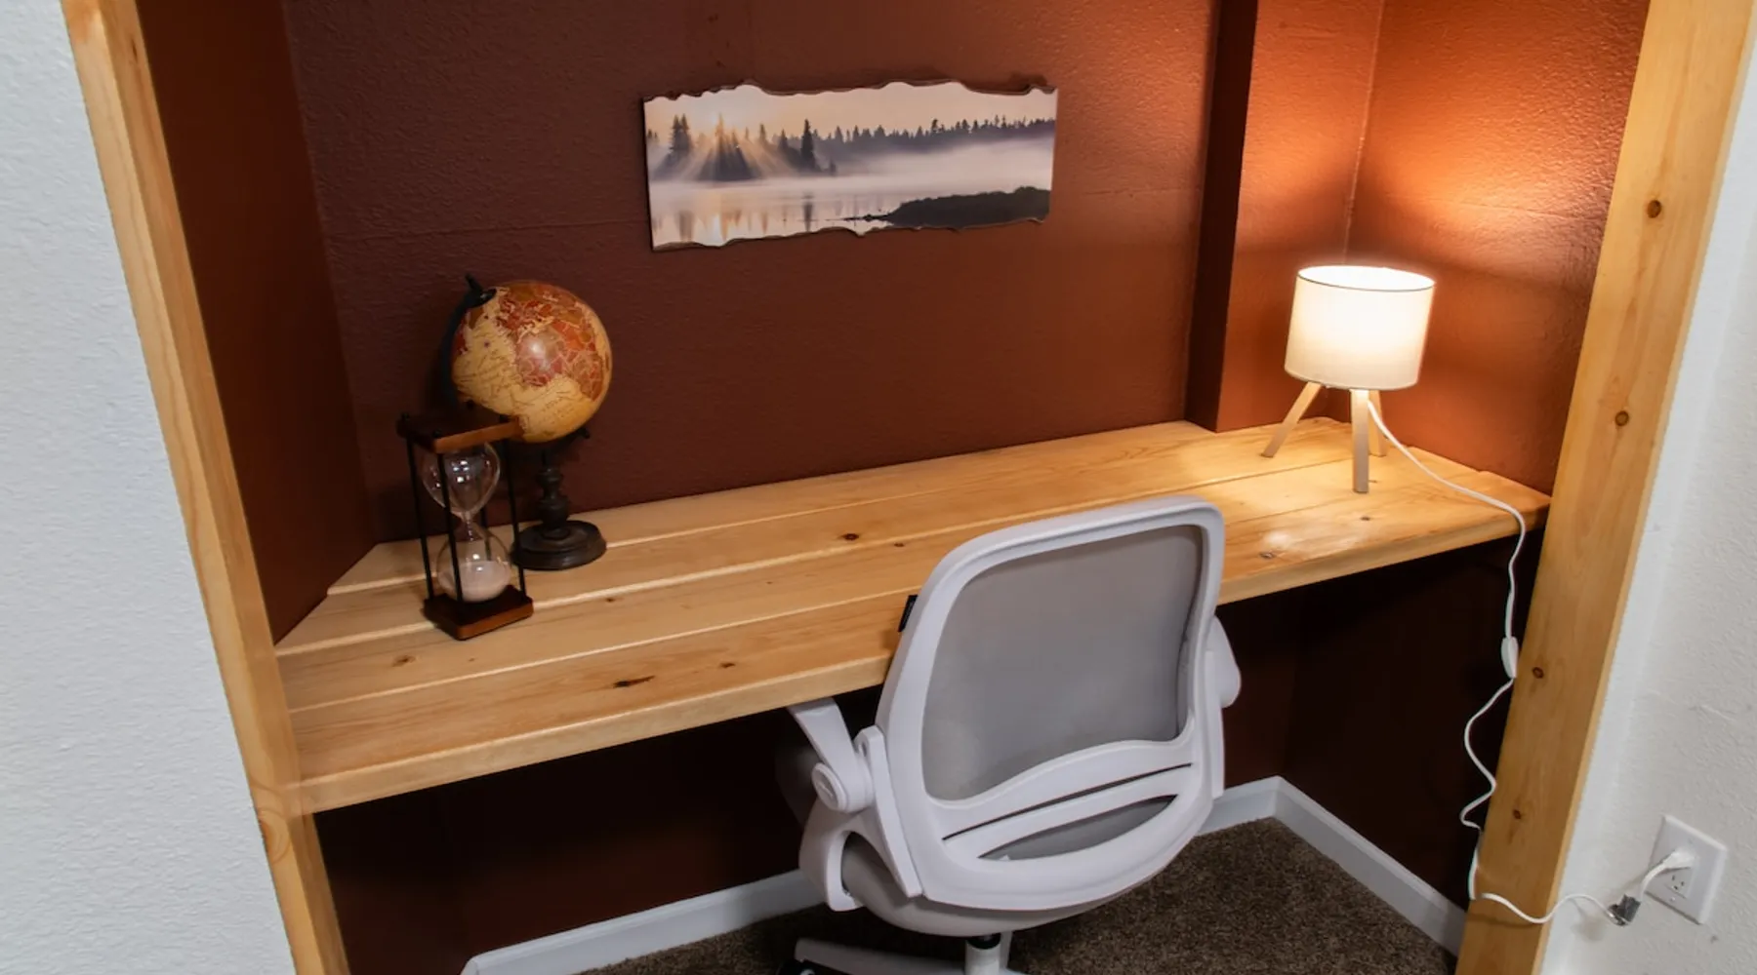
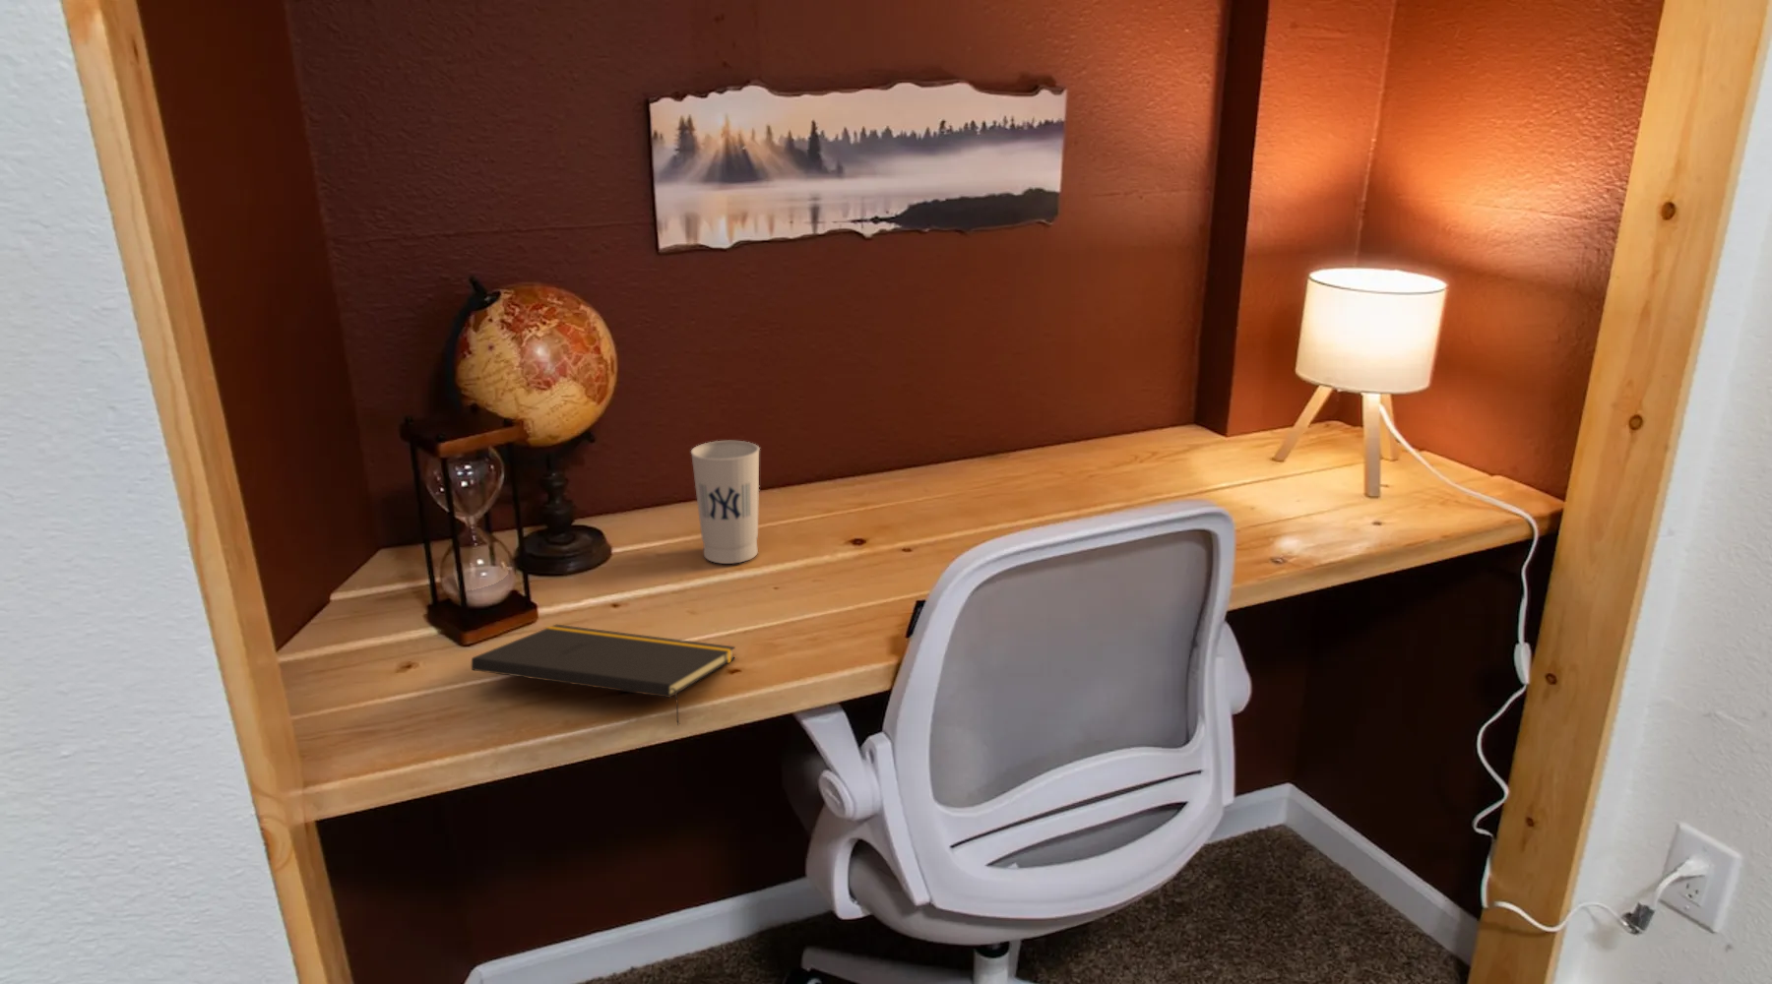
+ notepad (607, 657)
+ cup (727, 502)
